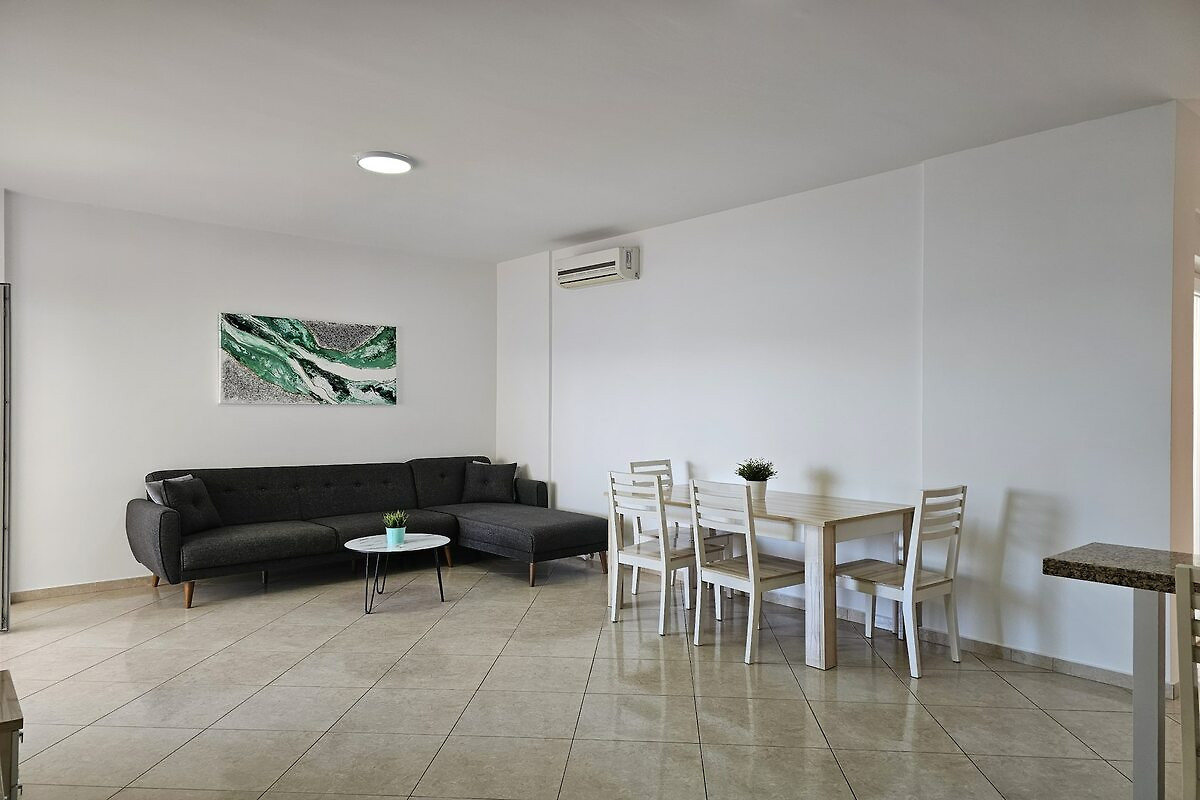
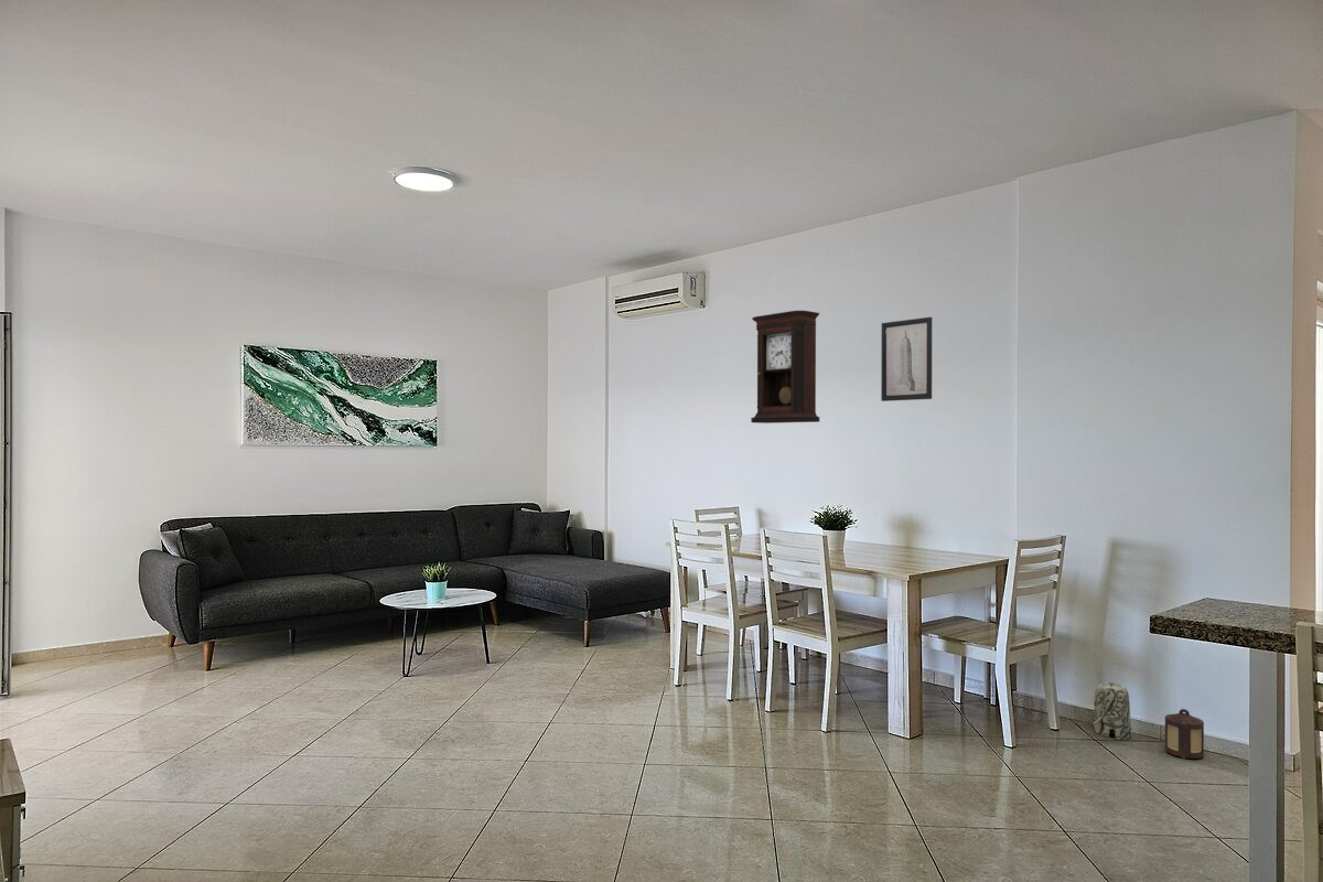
+ wall art (905, 359)
+ lantern (1184, 731)
+ pendulum clock (782, 368)
+ toy elephant (1110, 709)
